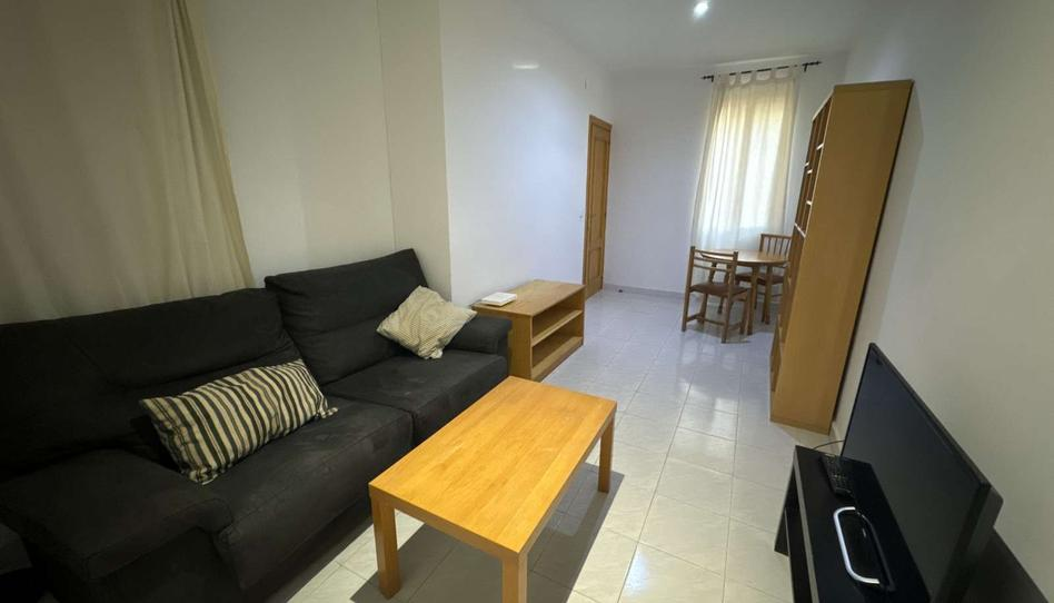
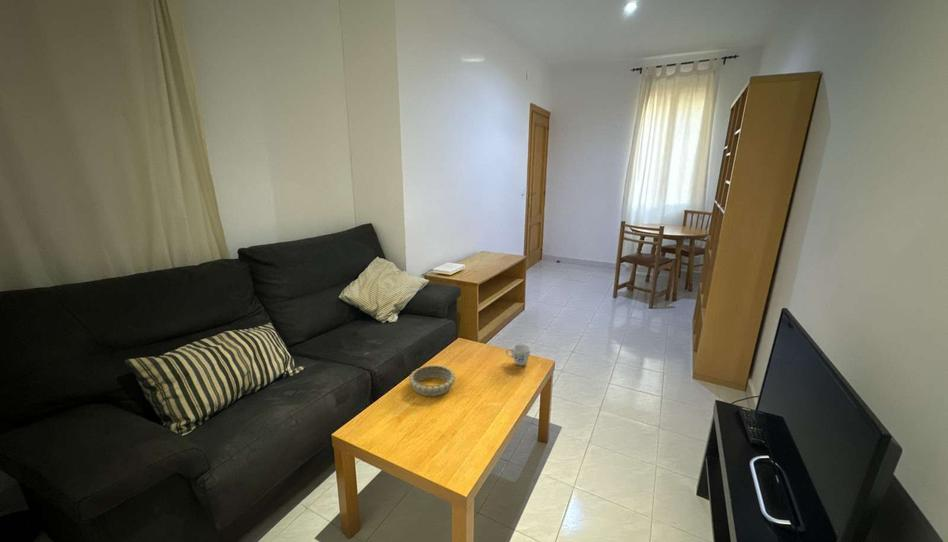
+ mug (517, 355)
+ decorative bowl (432, 377)
